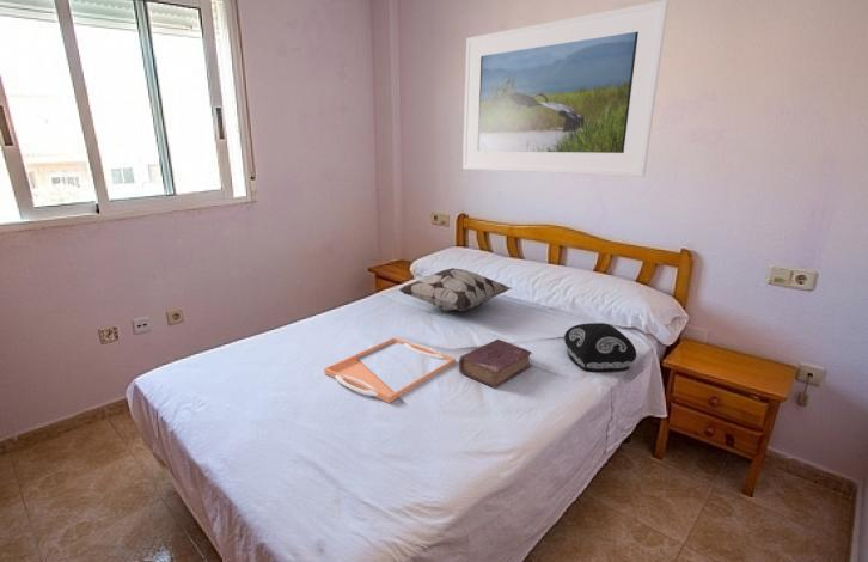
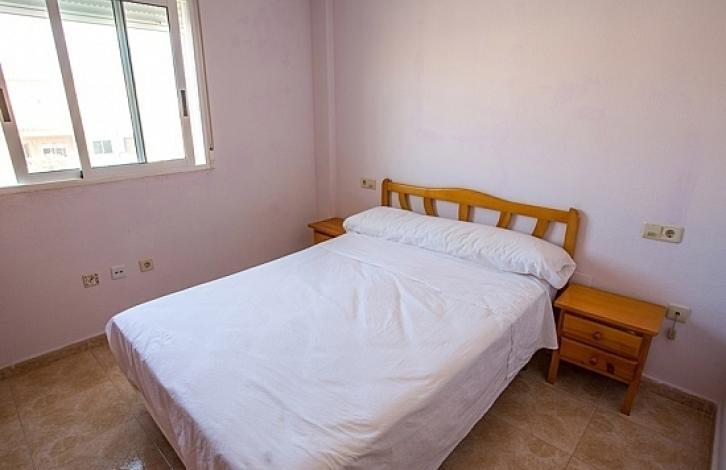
- serving tray (378, 378)
- book (495, 361)
- decorative pillow (454, 288)
- cushion (599, 342)
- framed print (546, 99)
